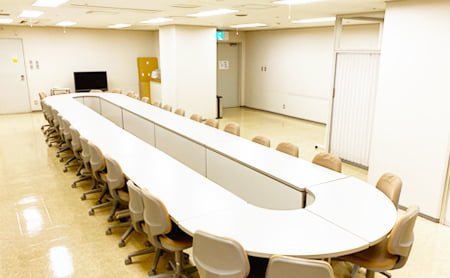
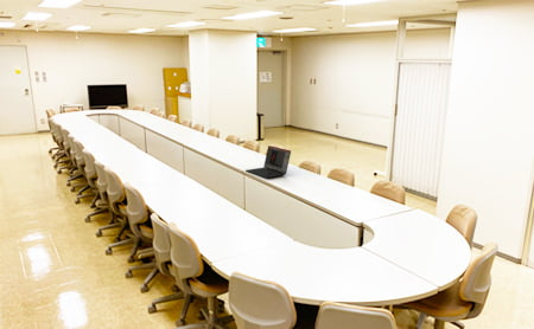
+ laptop (267, 161)
